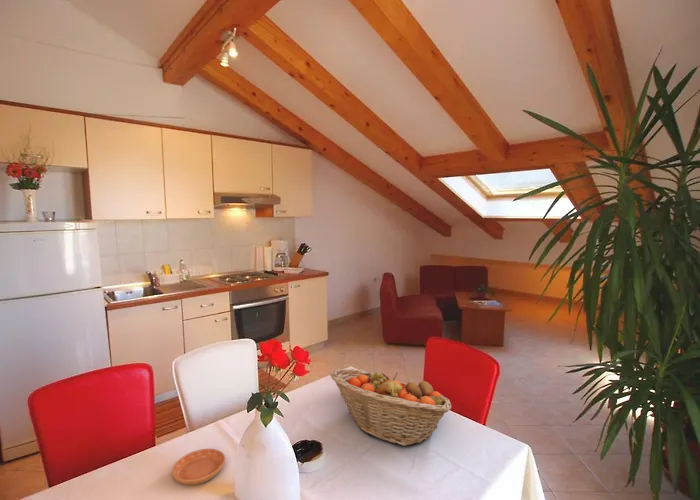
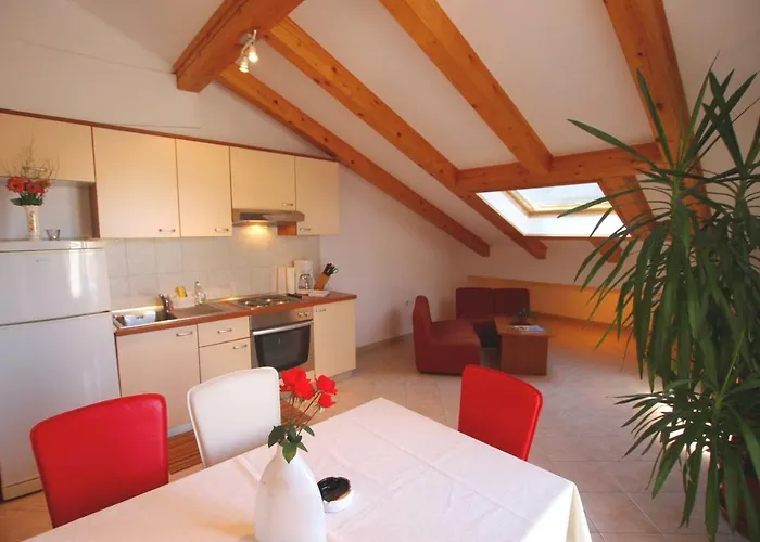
- fruit basket (387, 397)
- saucer (199, 467)
